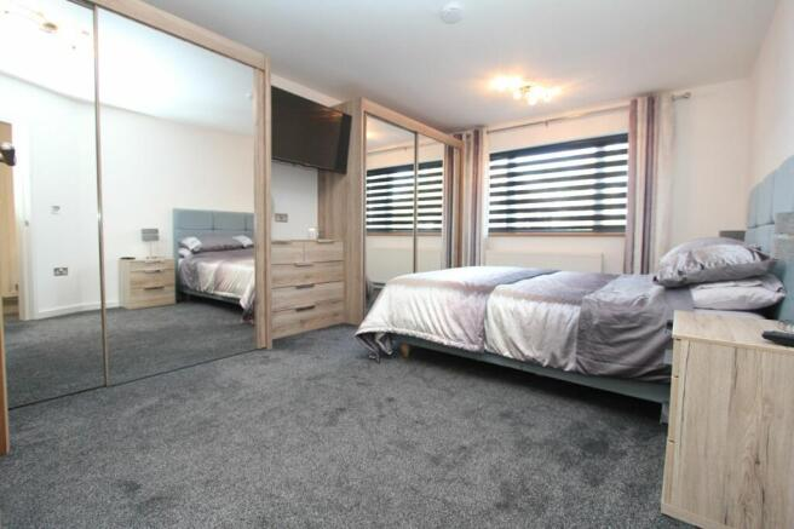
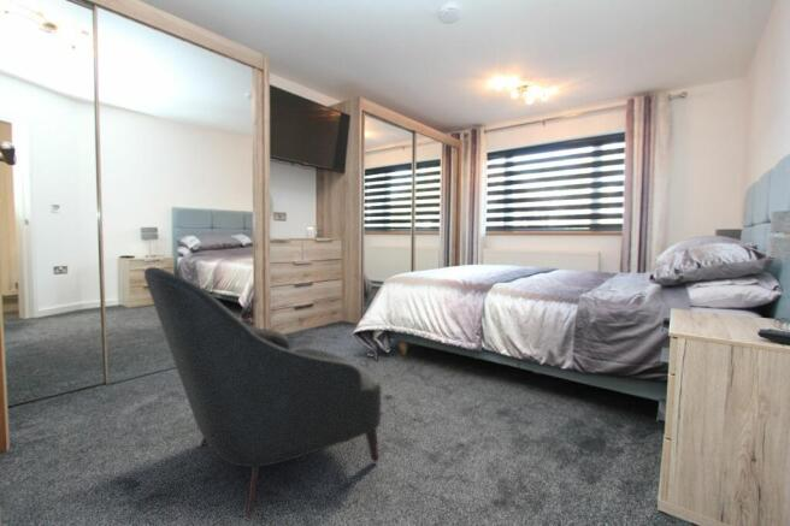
+ armchair (266, 362)
